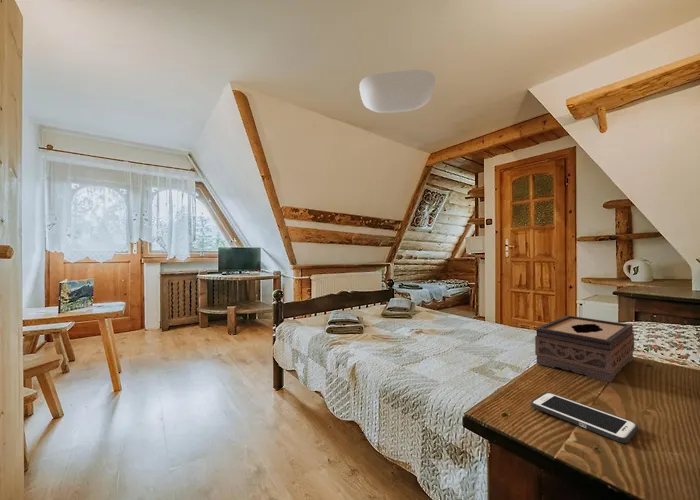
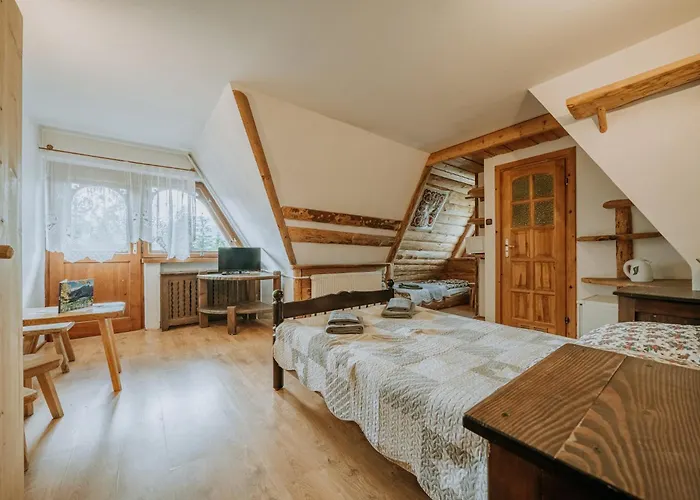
- cell phone (580, 414)
- ceiling lamp (396, 97)
- tissue box (585, 343)
